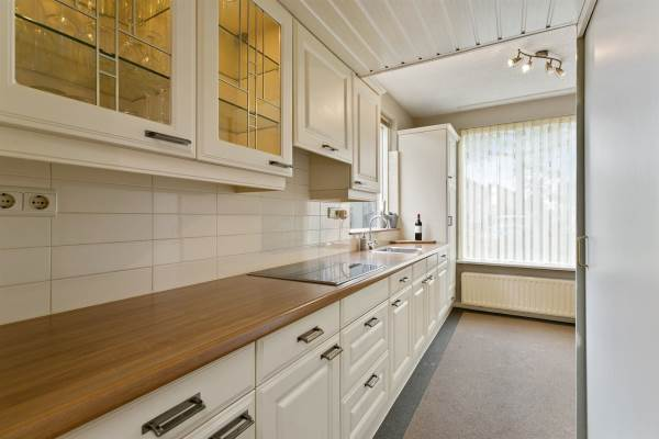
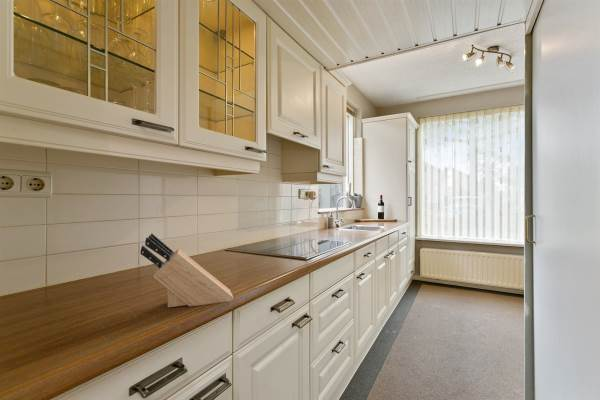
+ knife block (188, 267)
